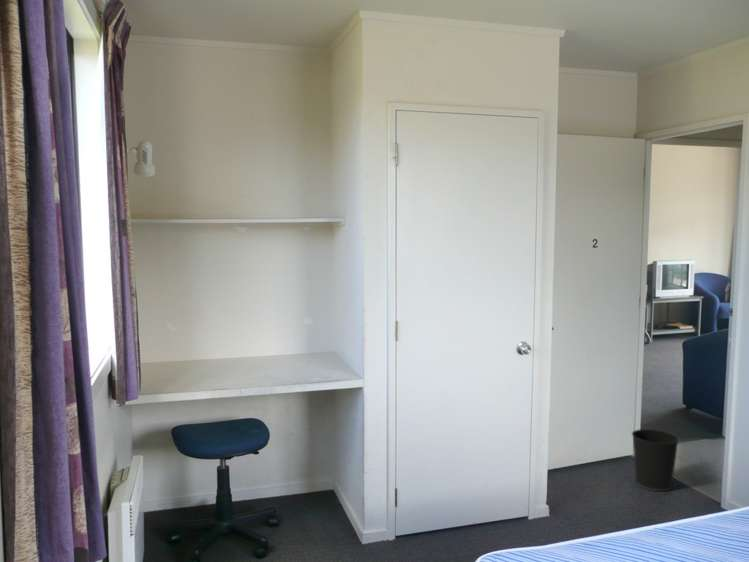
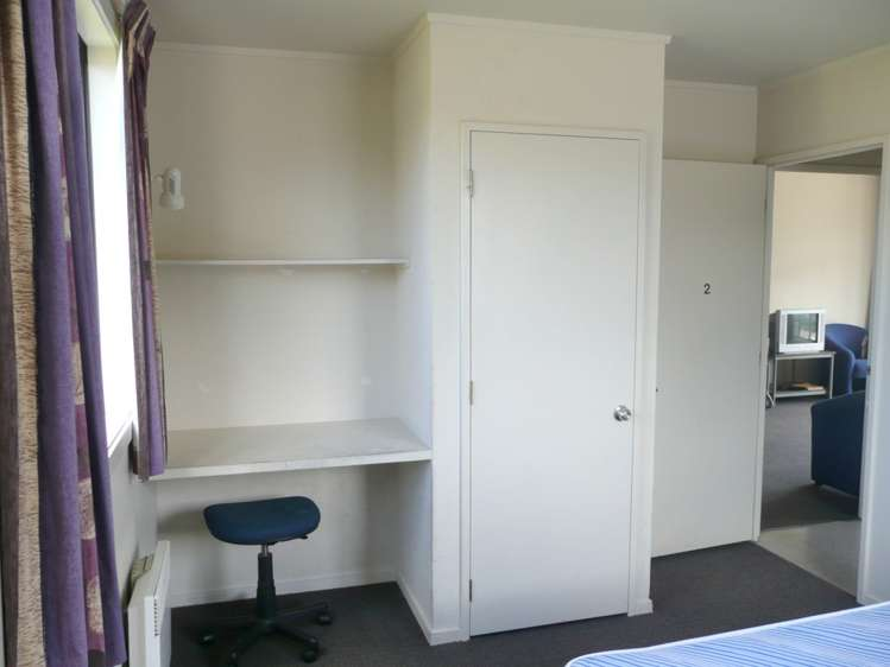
- wastebasket (654, 460)
